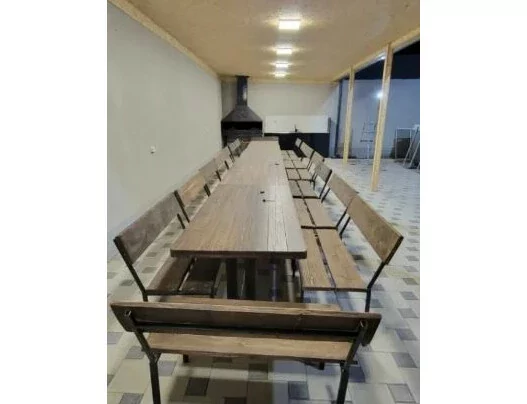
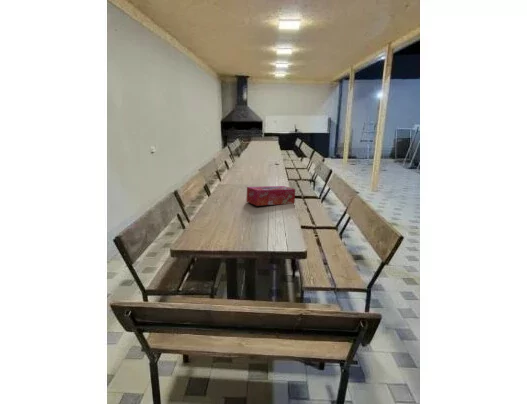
+ tissue box (270, 195)
